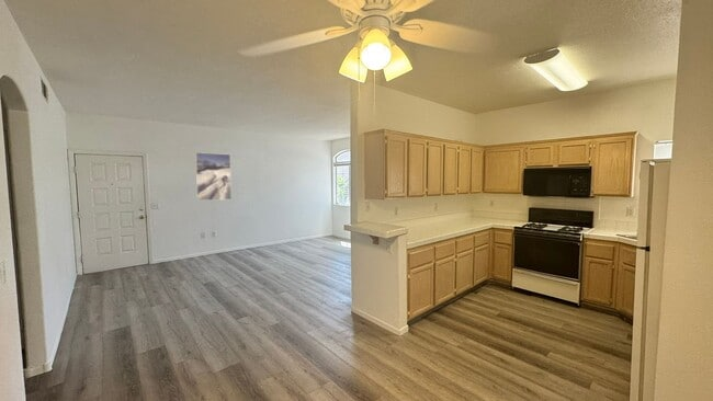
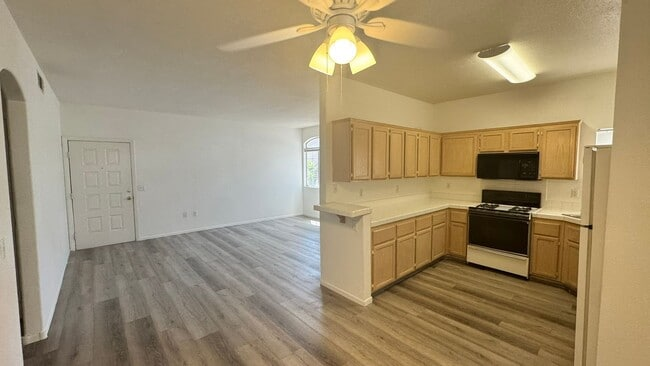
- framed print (214, 176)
